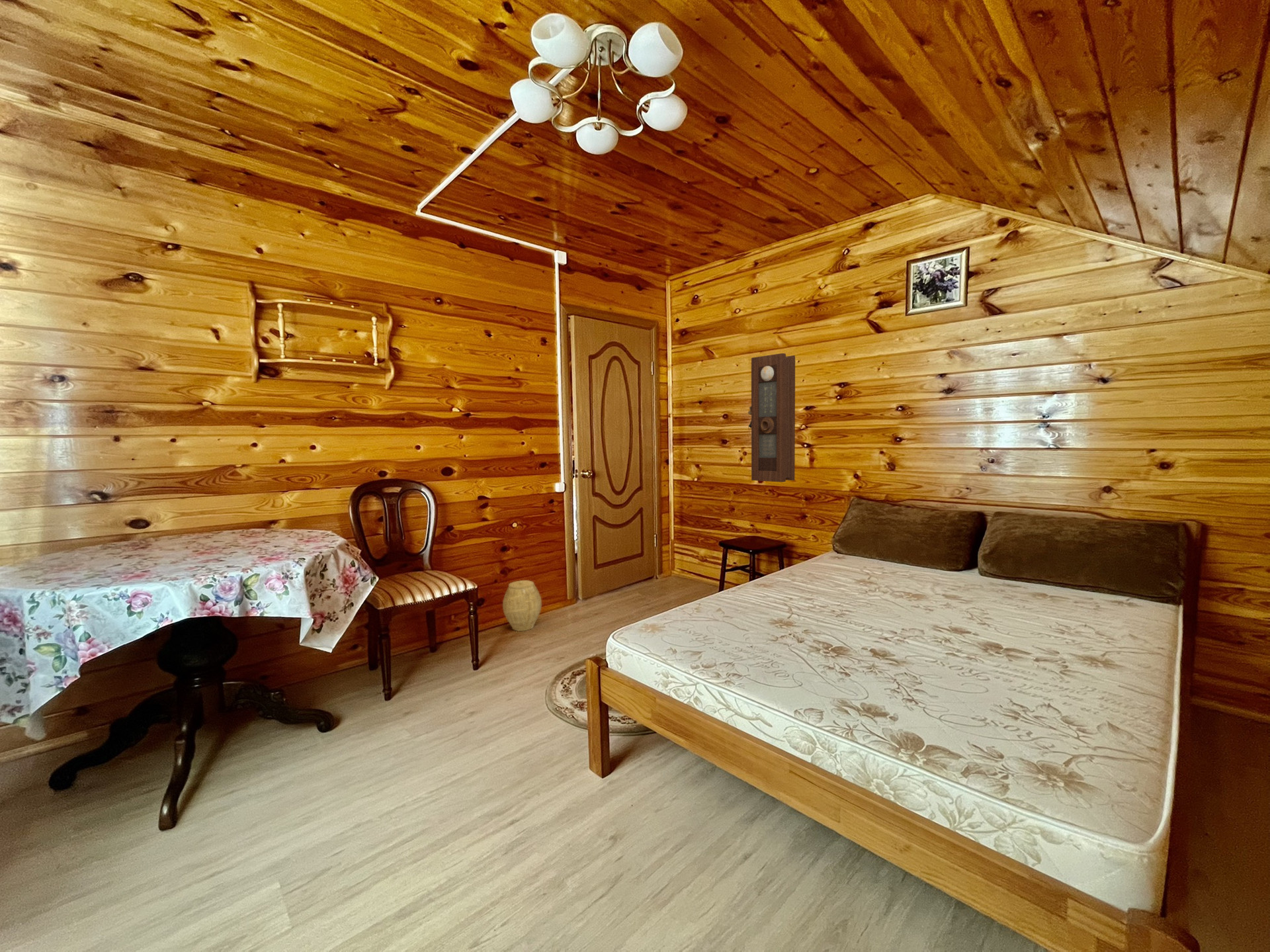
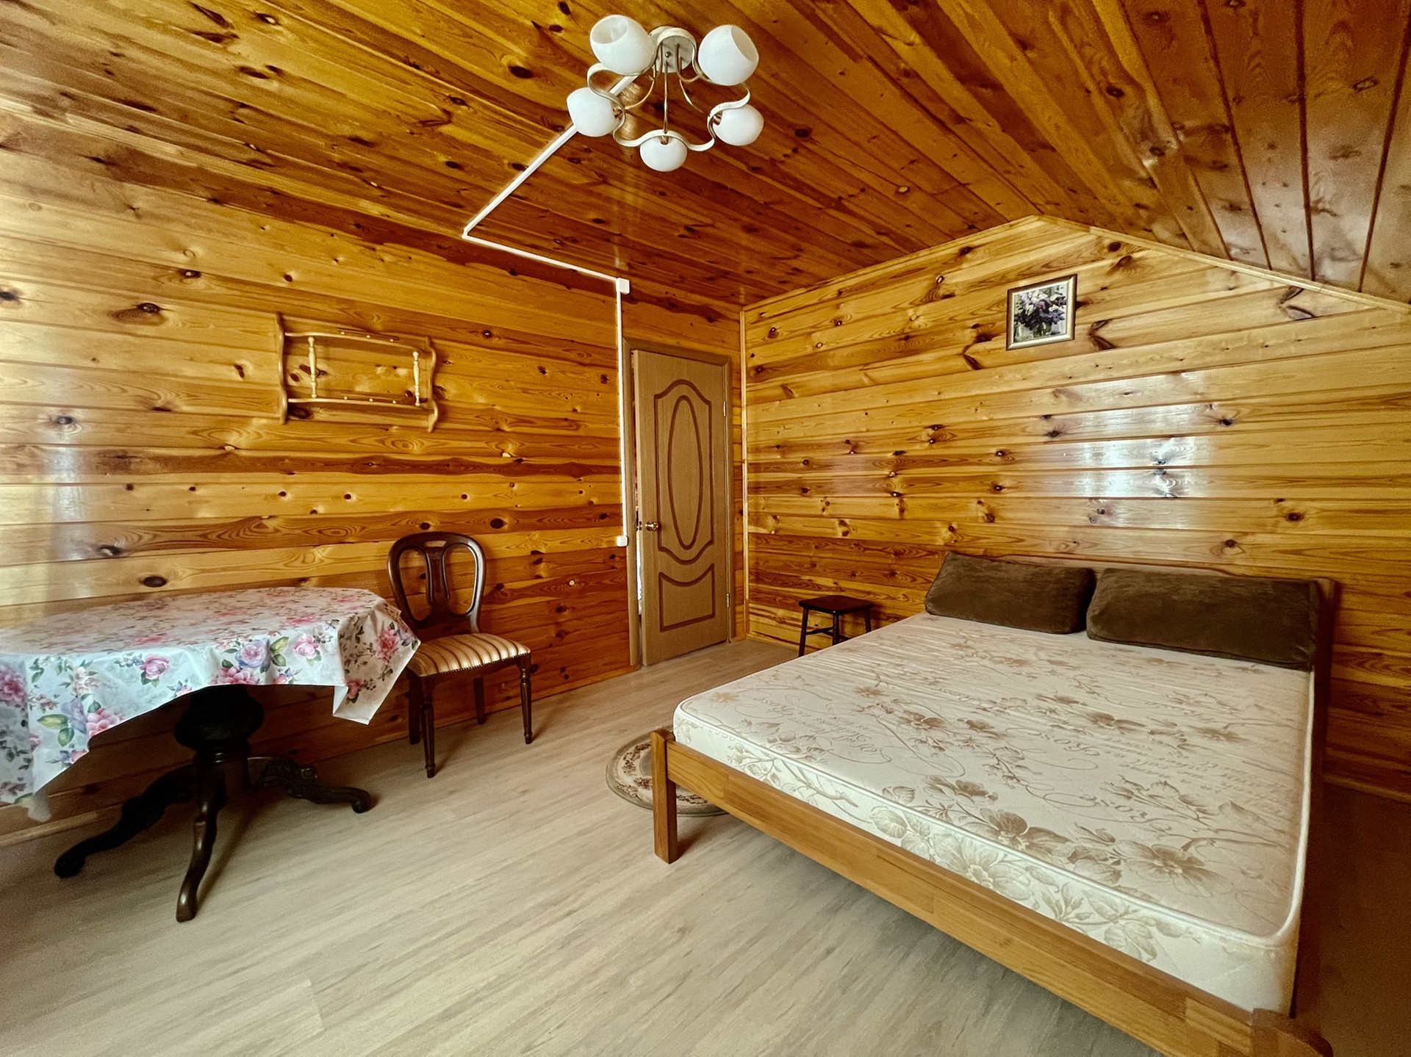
- pendulum clock (767, 419)
- woven basket (522, 604)
